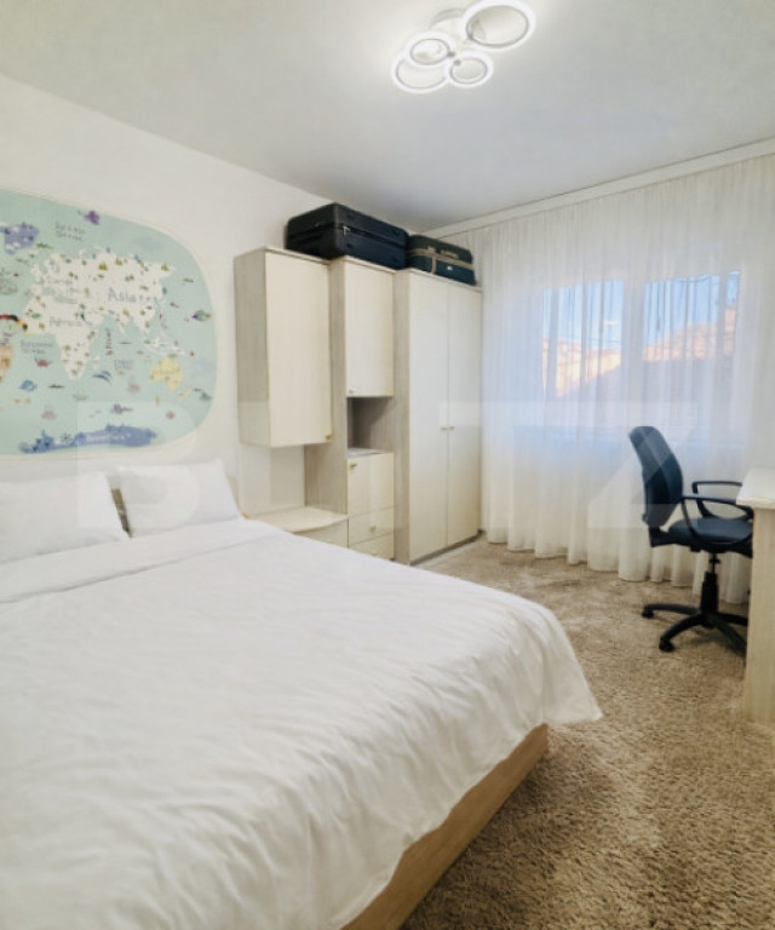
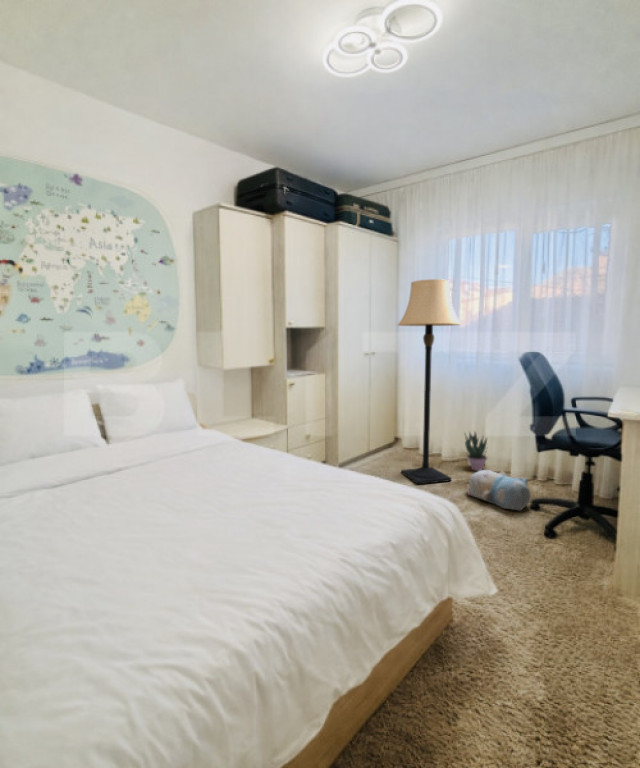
+ lamp (427, 381)
+ potted plant (475, 450)
+ plush toy (497, 487)
